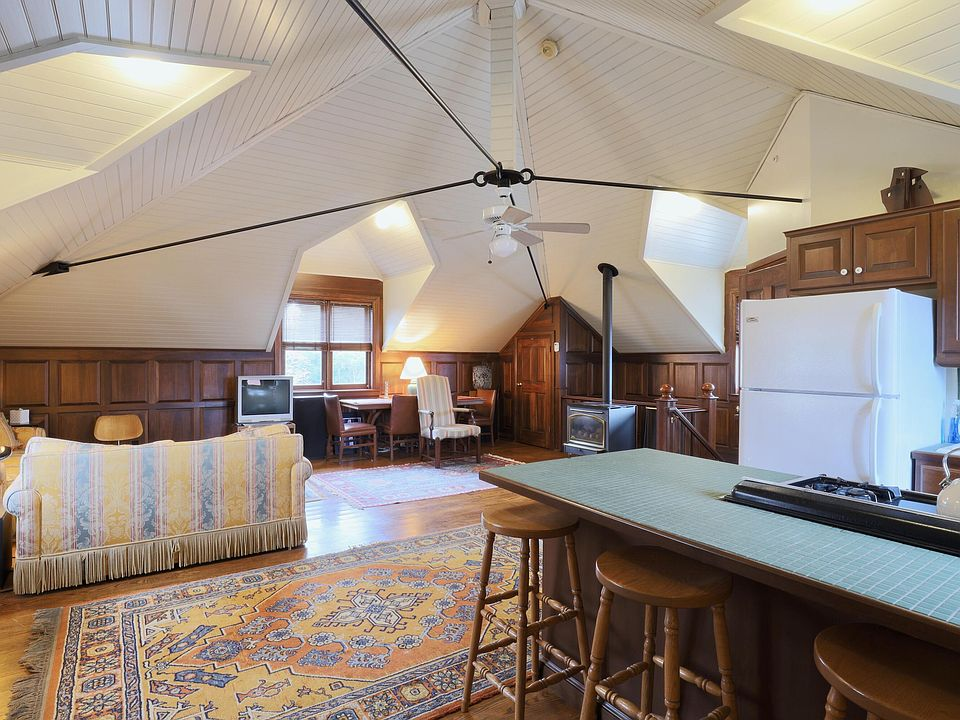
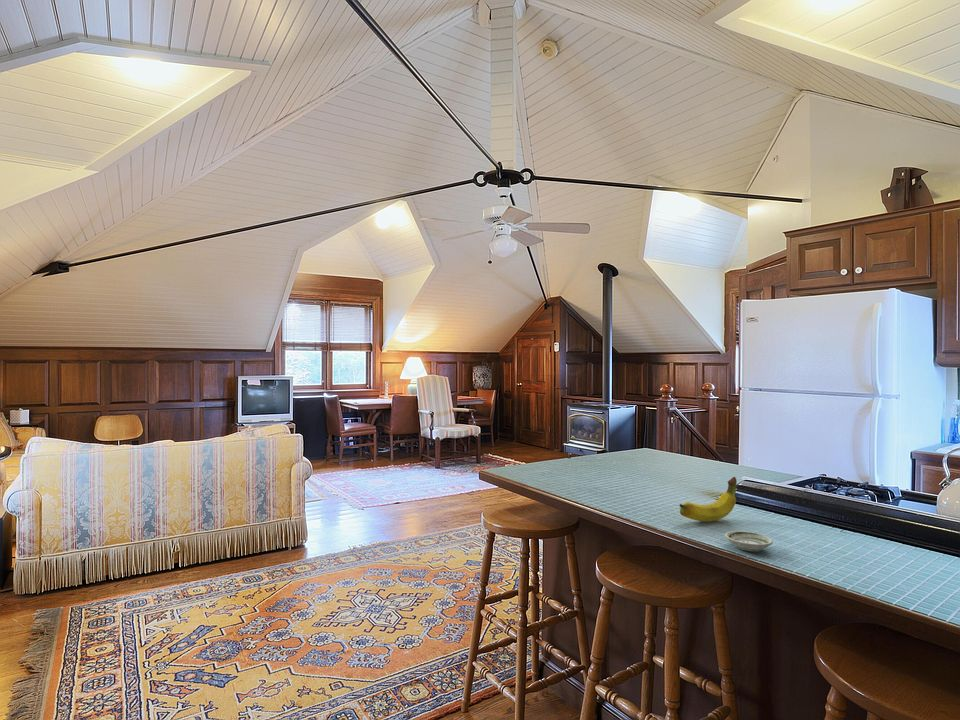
+ fruit (712, 503)
+ saucer (748, 542)
